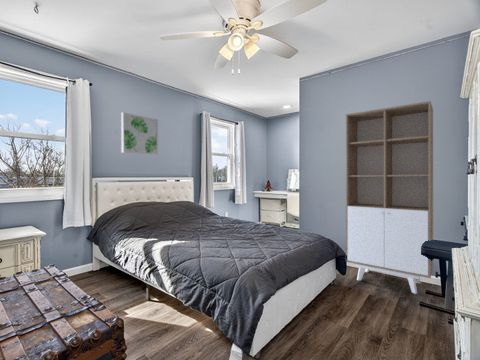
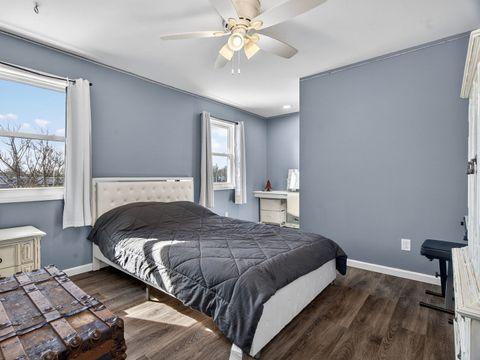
- wall art (140, 135)
- wardrobe (388, 196)
